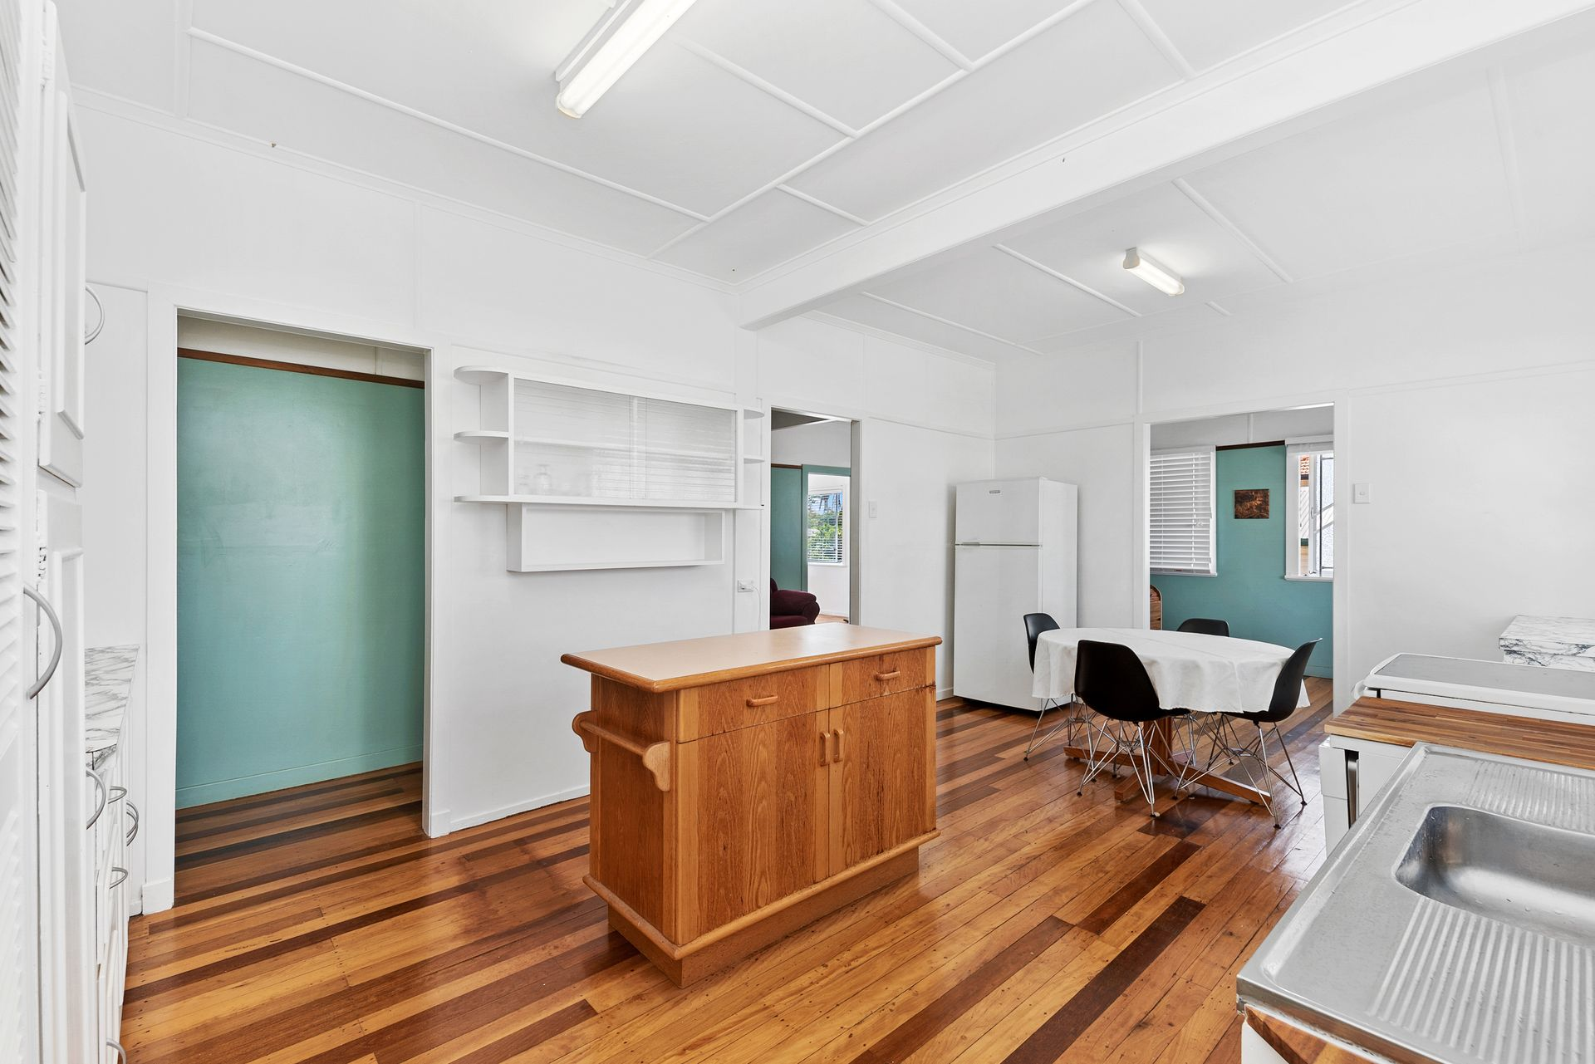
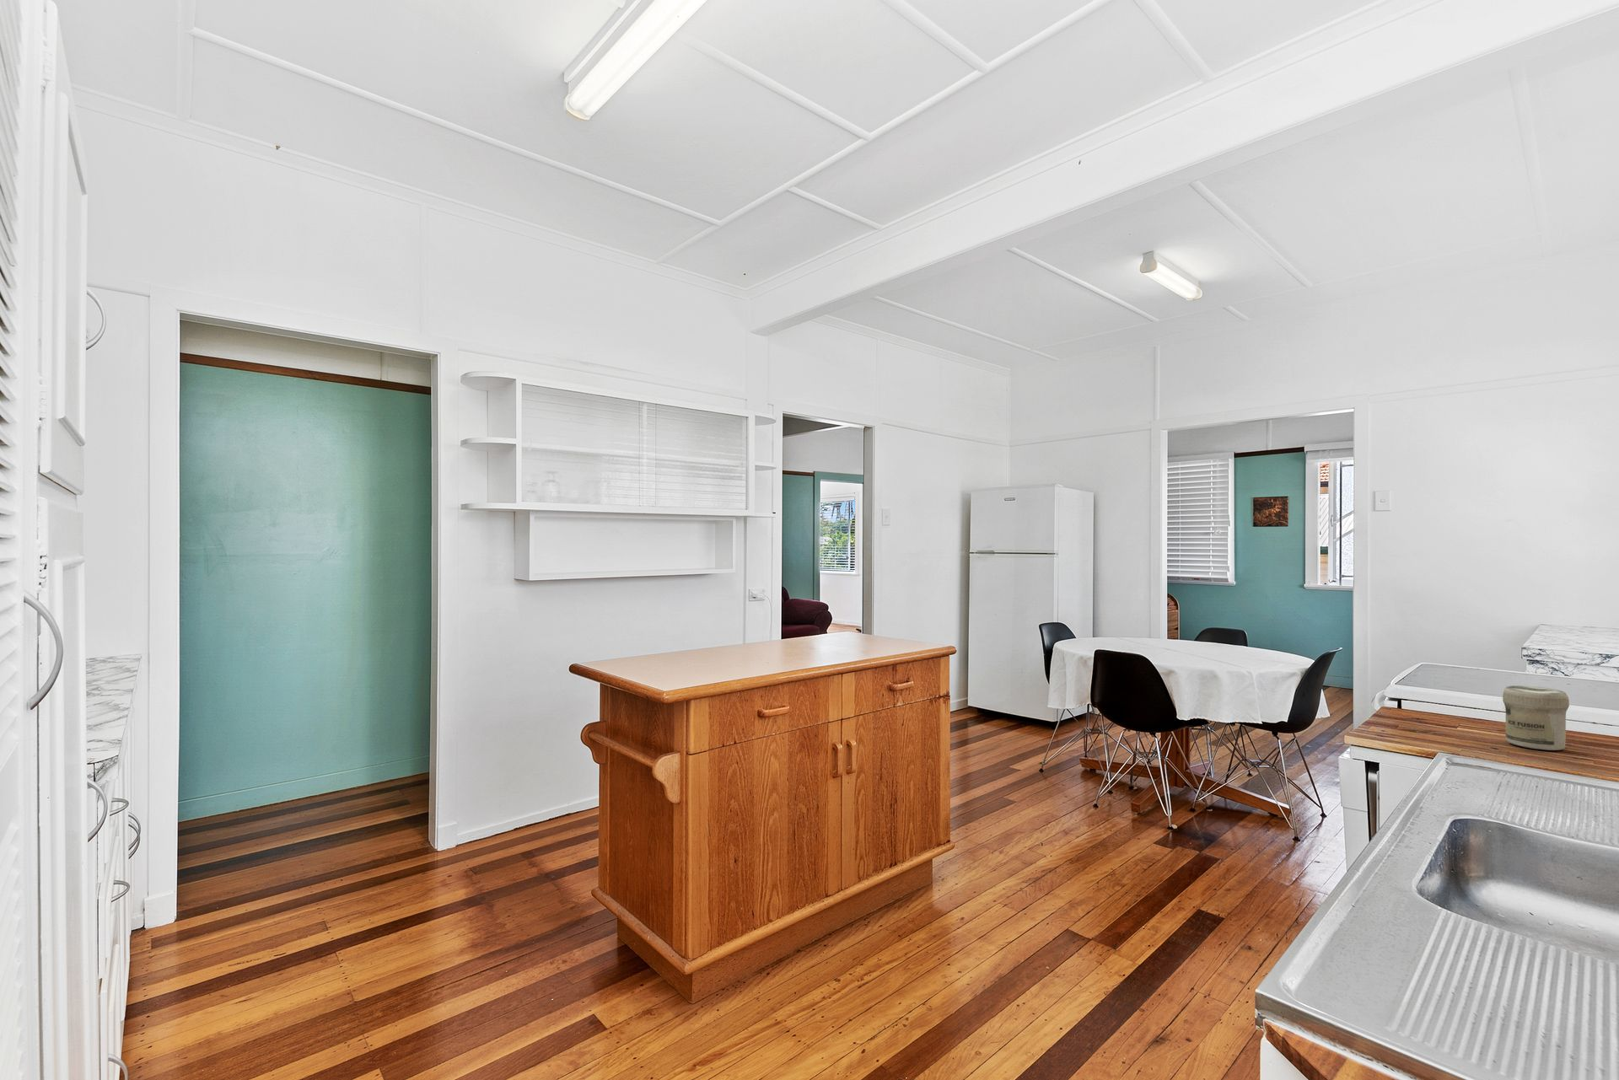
+ jar (1535, 717)
